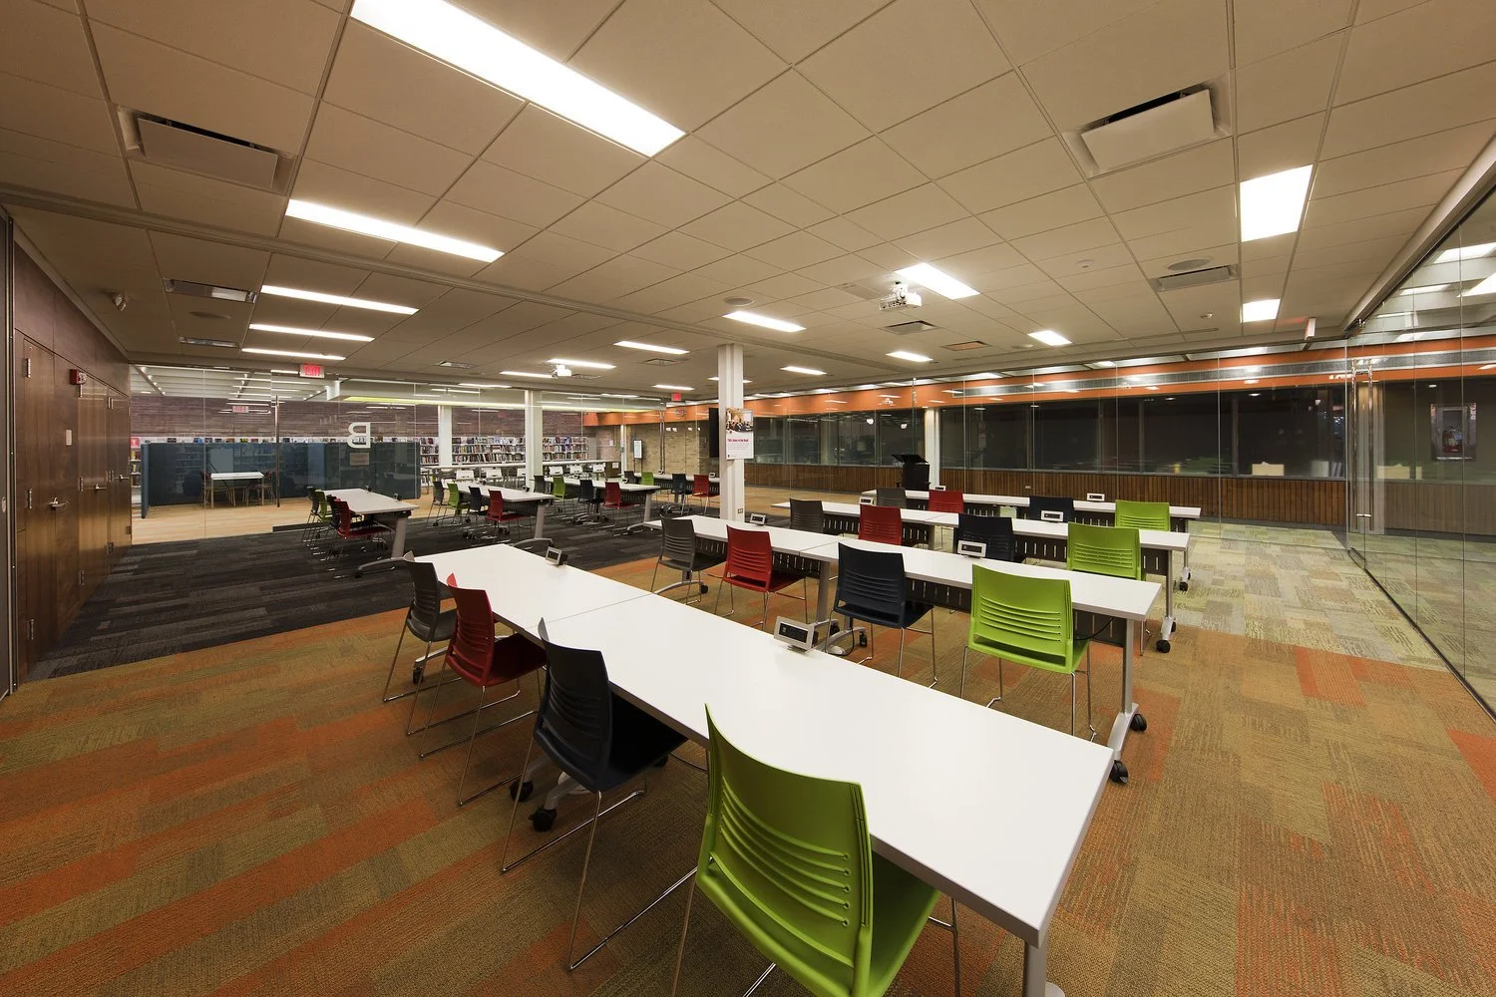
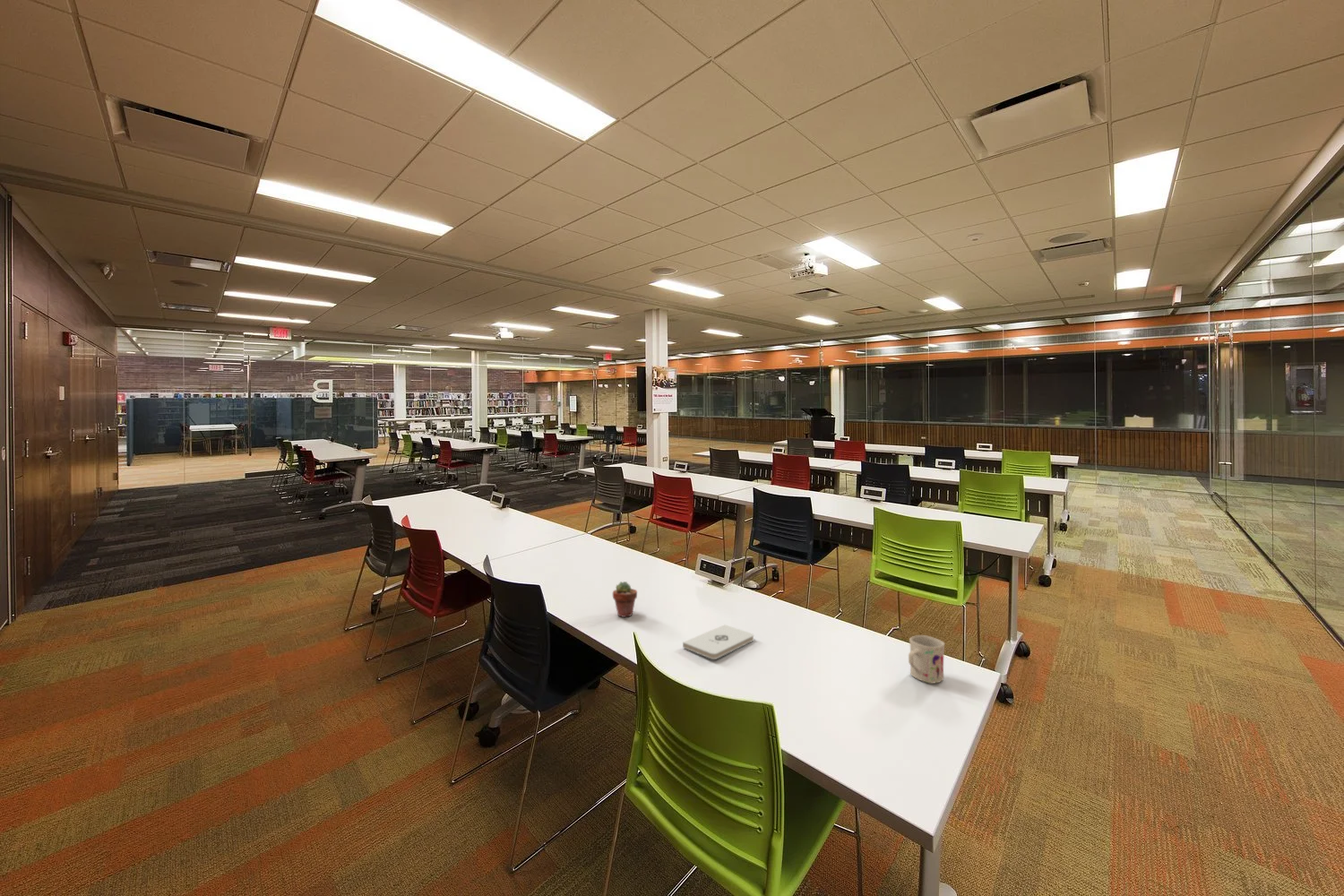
+ notepad (719, 641)
+ mug (923, 659)
+ potted succulent (625, 598)
